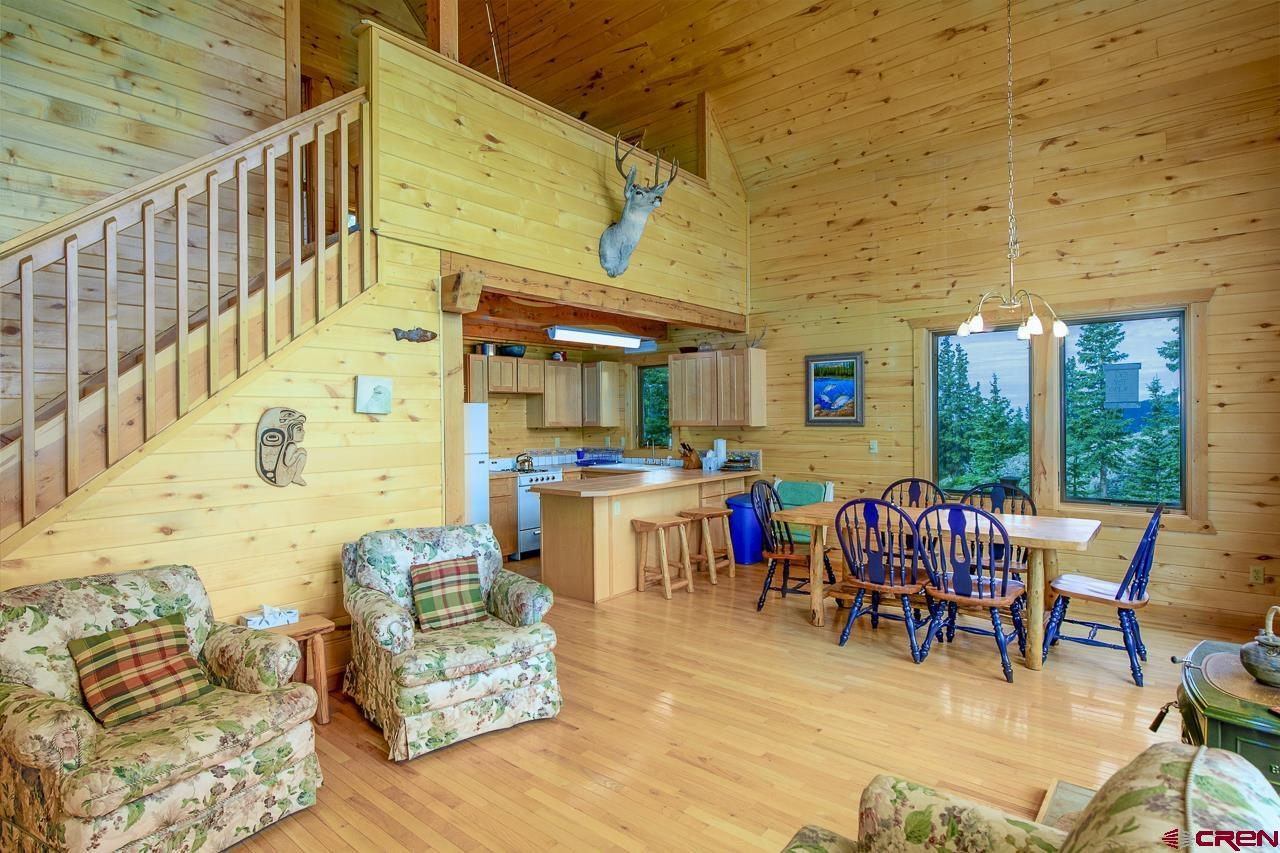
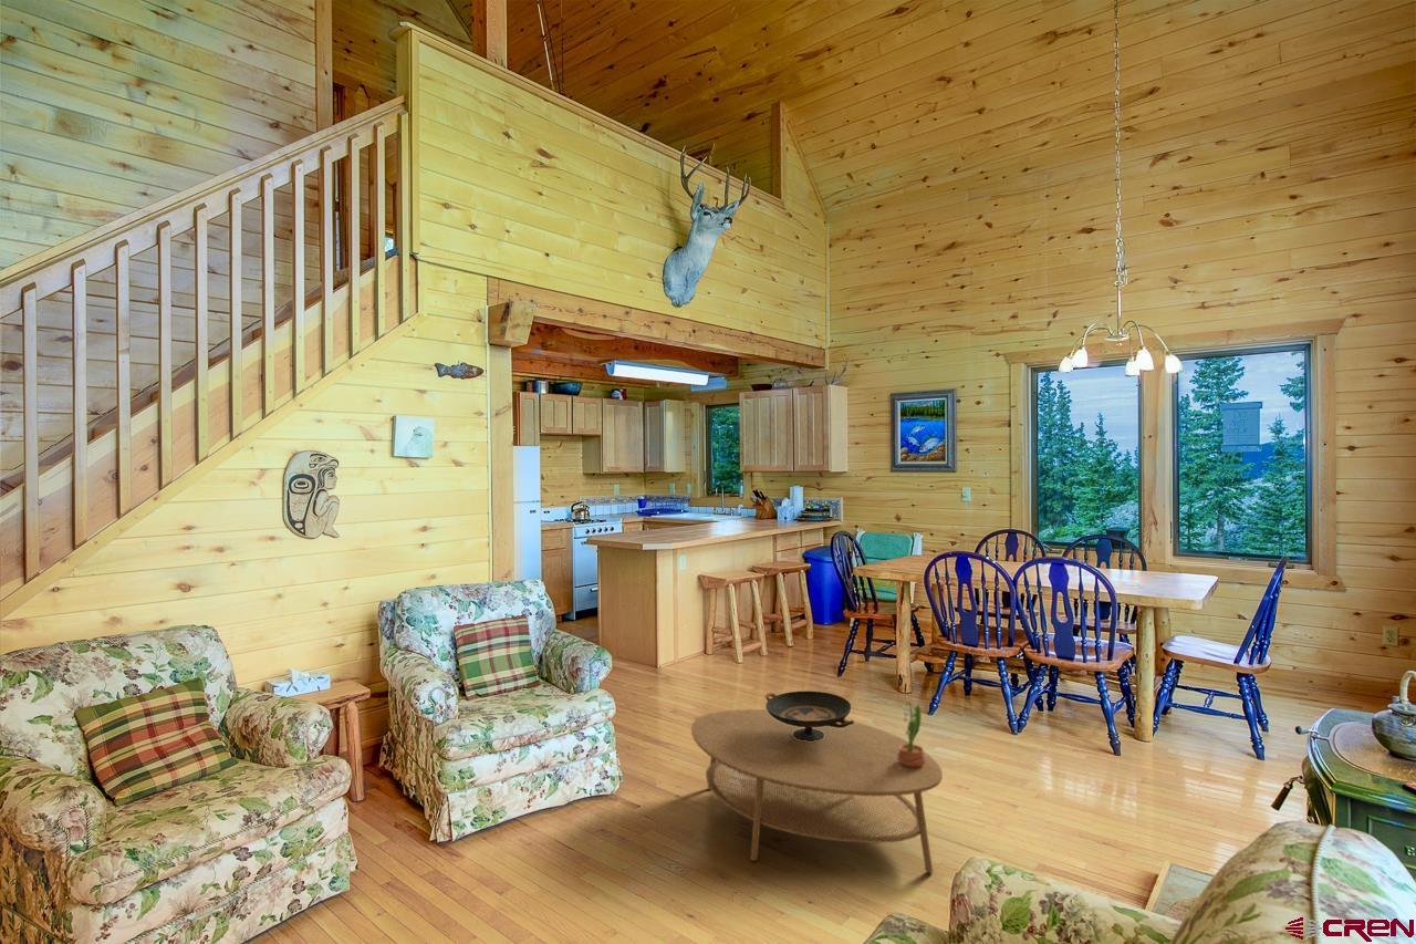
+ decorative bowl (808, 718)
+ potted flower (909, 729)
+ coffee table (806, 785)
